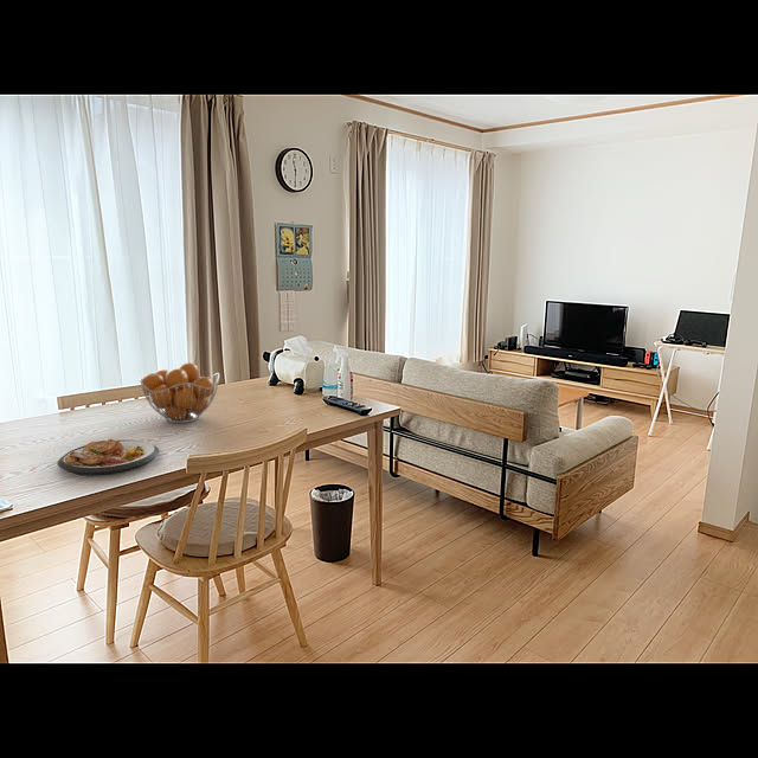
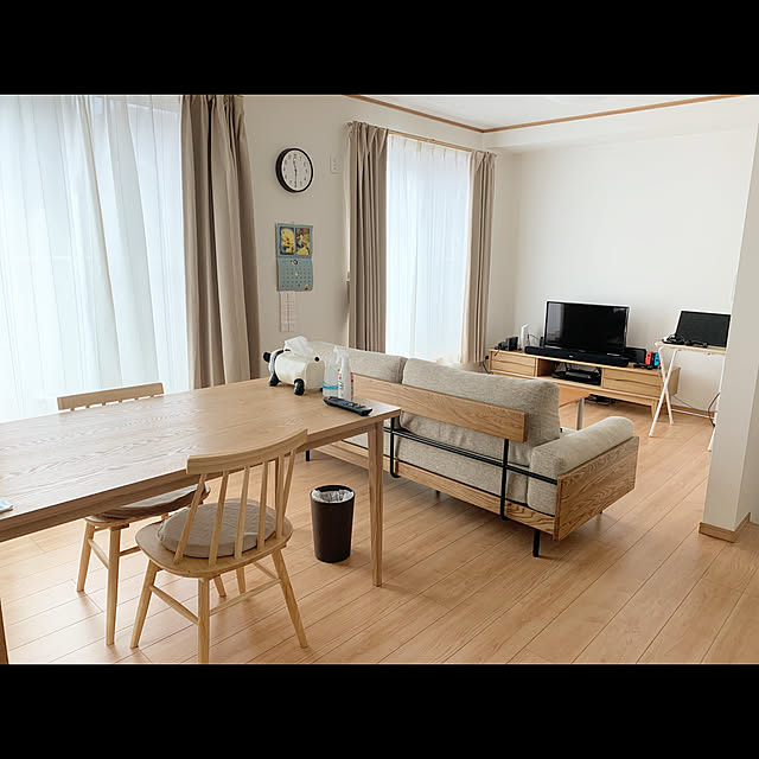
- plate (109, 452)
- fruit basket (181, 392)
